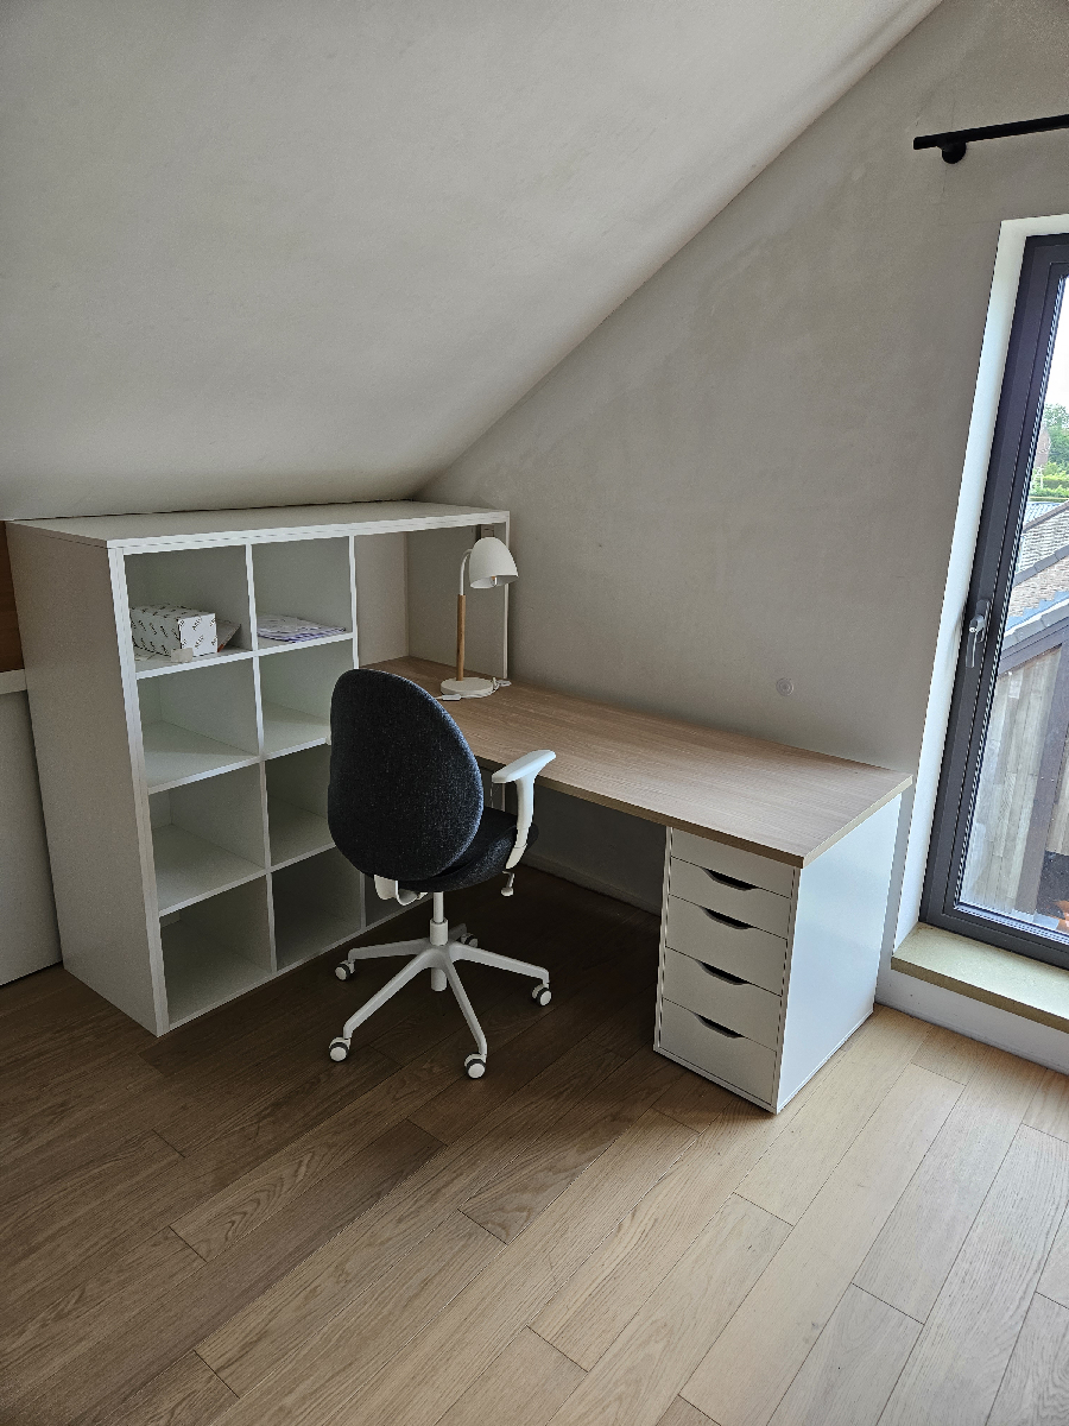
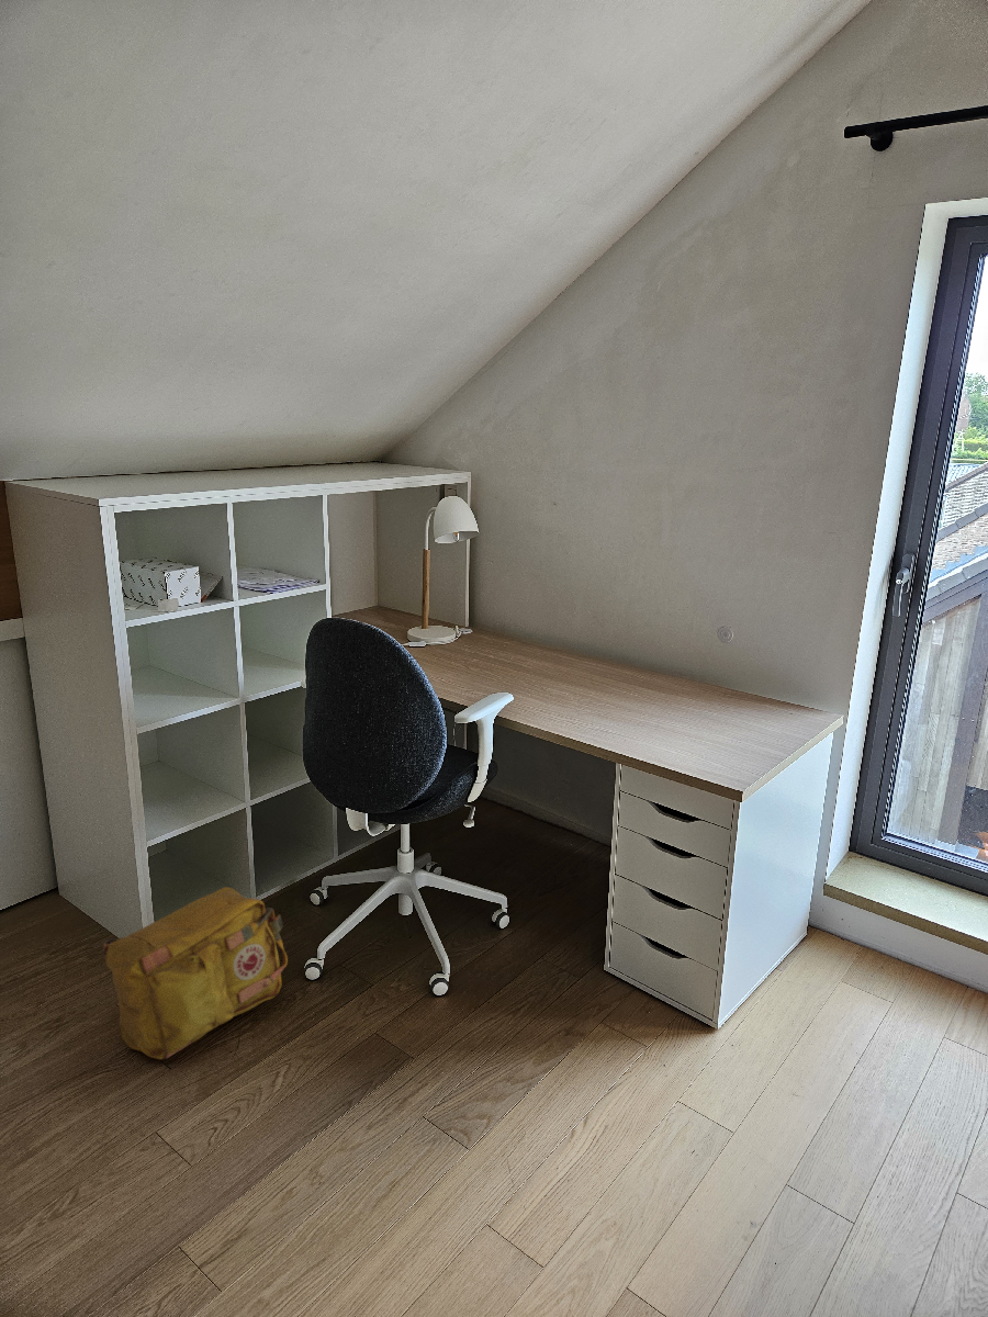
+ backpack (204, 961)
